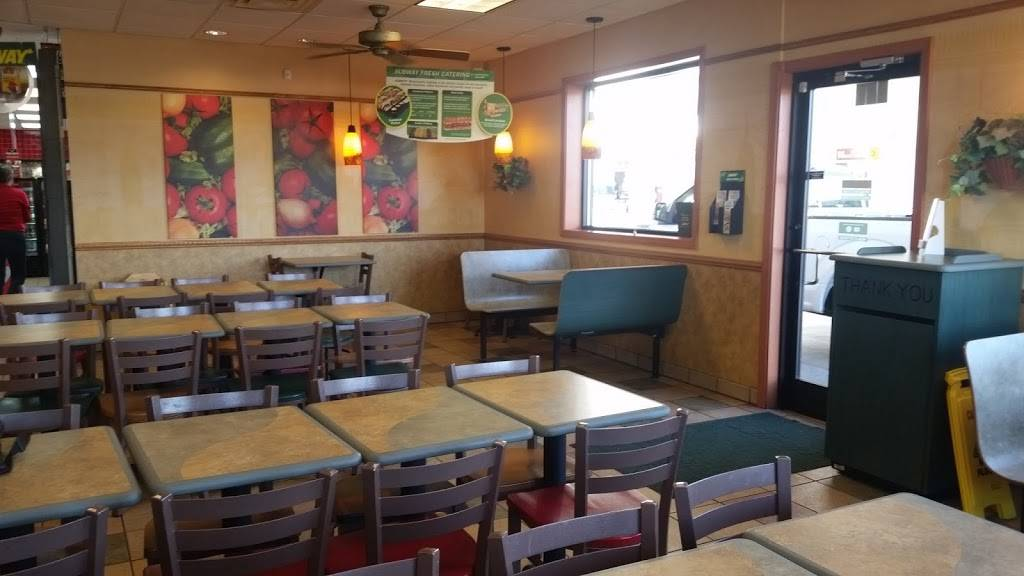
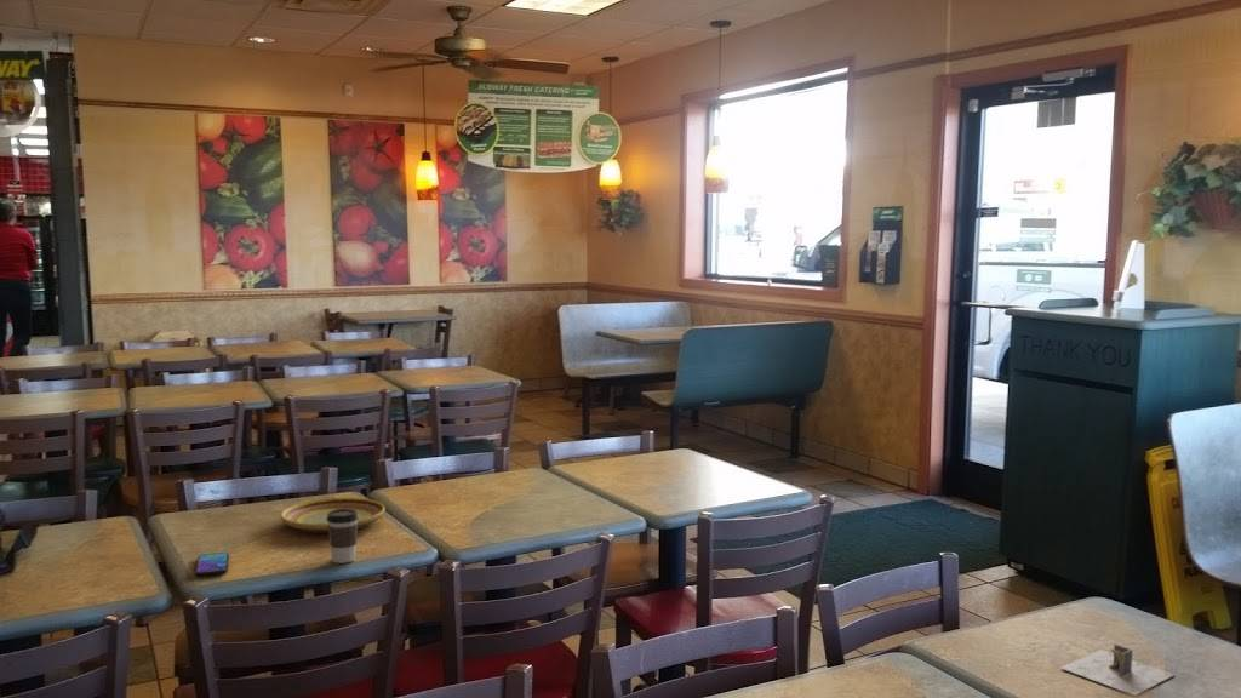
+ napkin holder (1117, 658)
+ coffee cup (343, 536)
+ smartphone (212, 563)
+ plate (327, 515)
